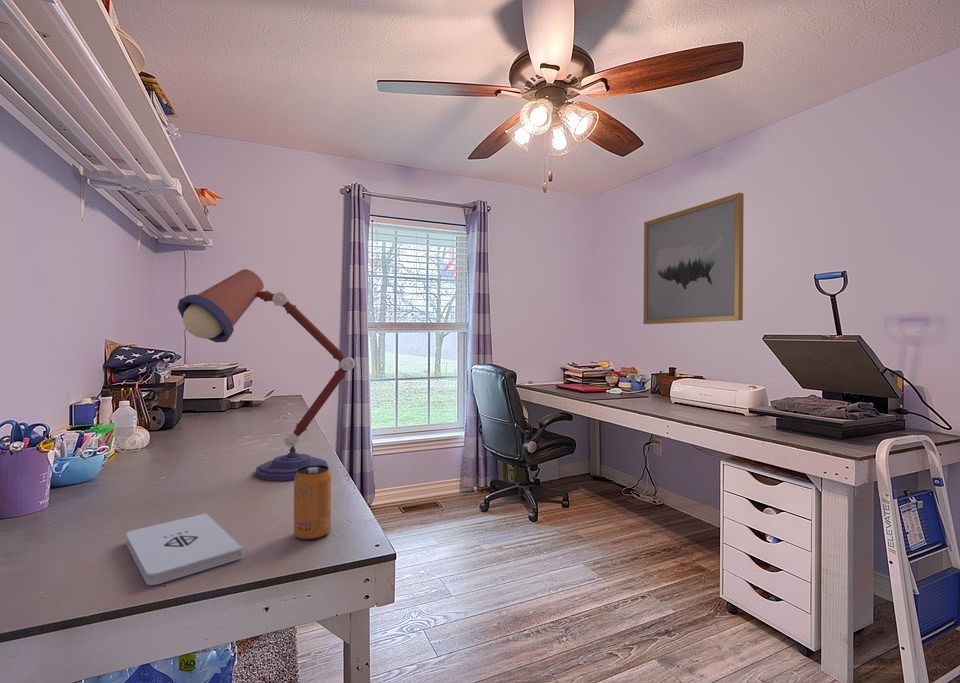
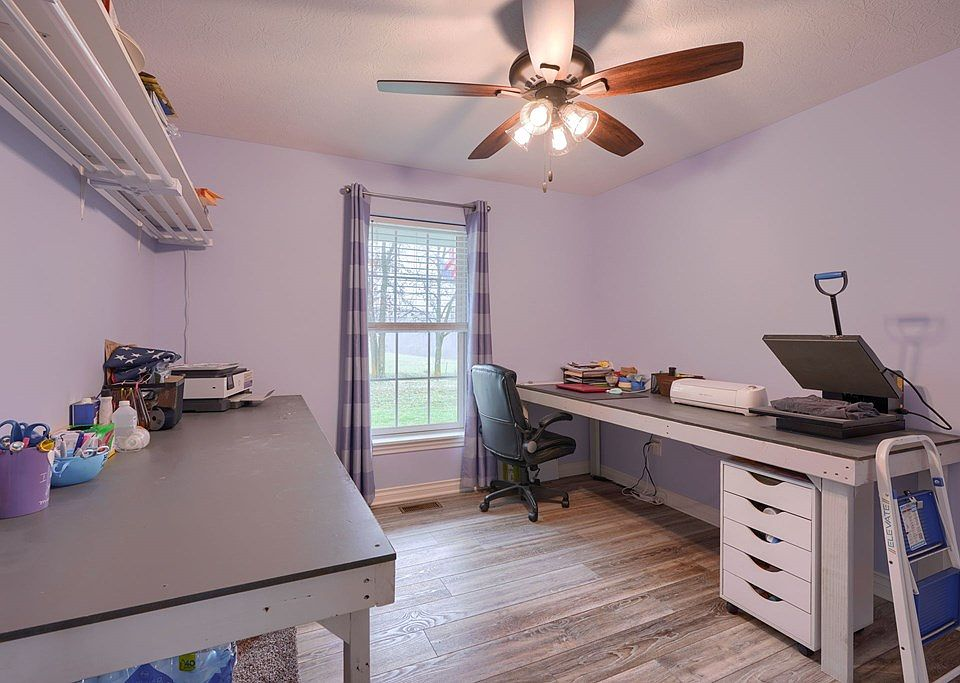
- desk lamp (226, 341)
- notepad (181, 544)
- wall art (688, 265)
- beverage can (312, 501)
